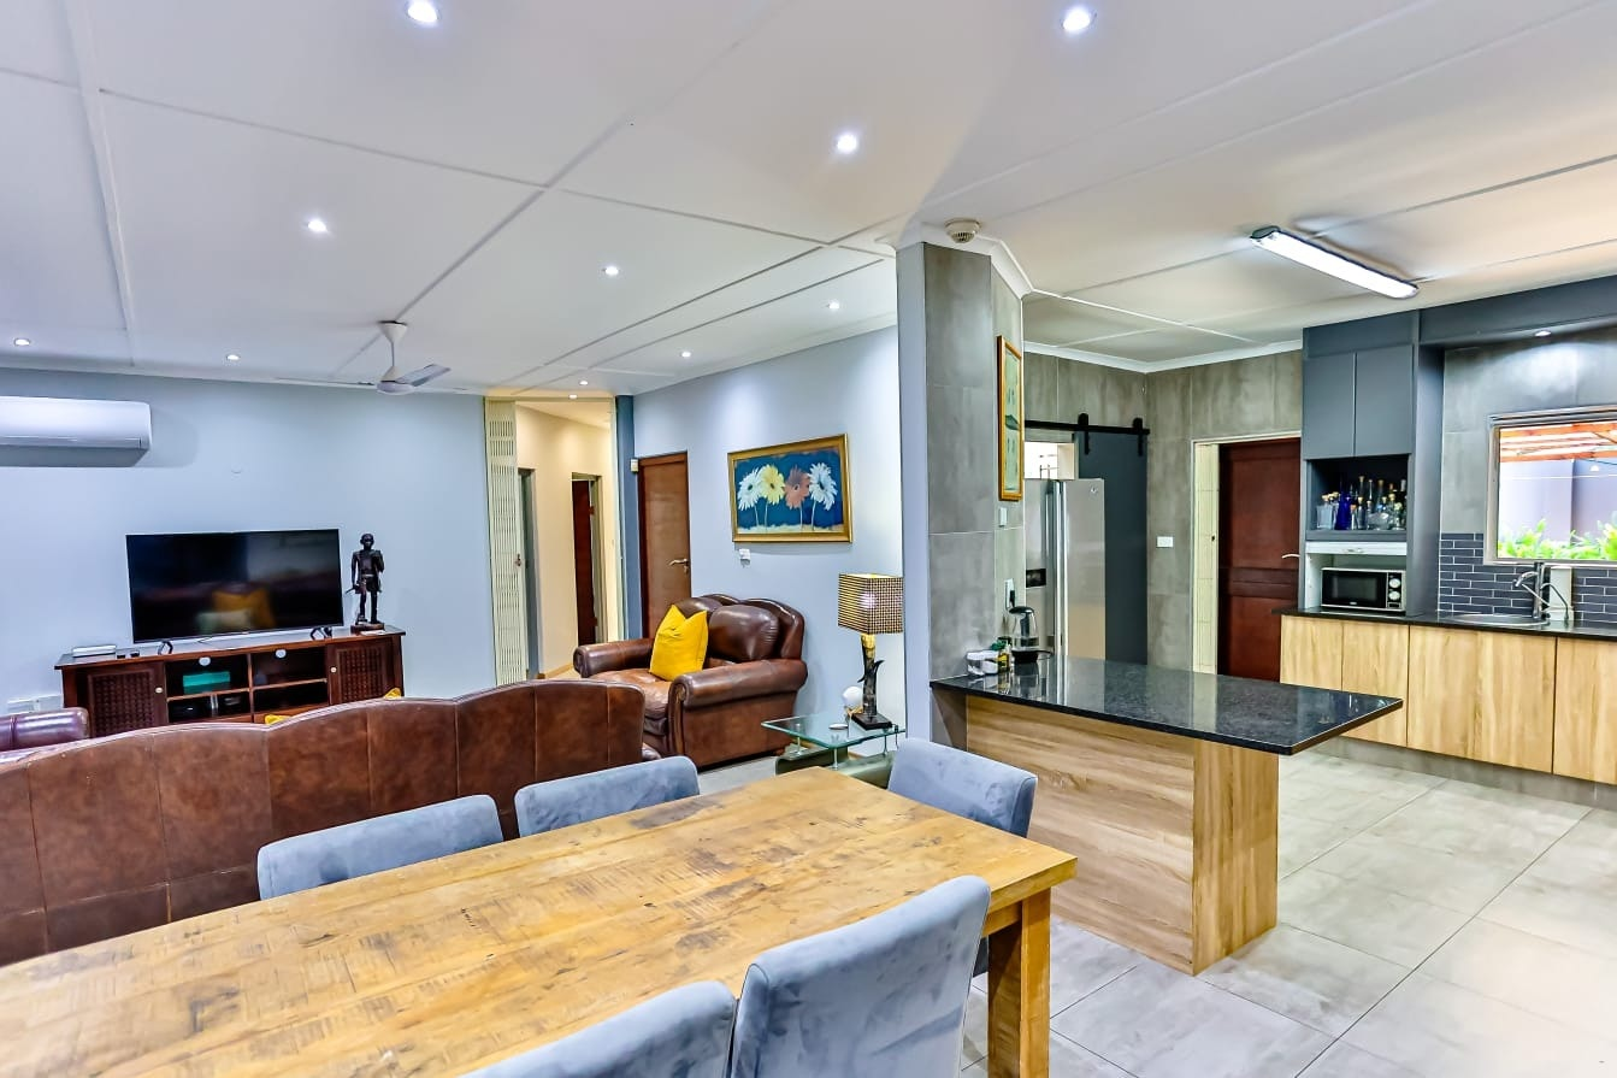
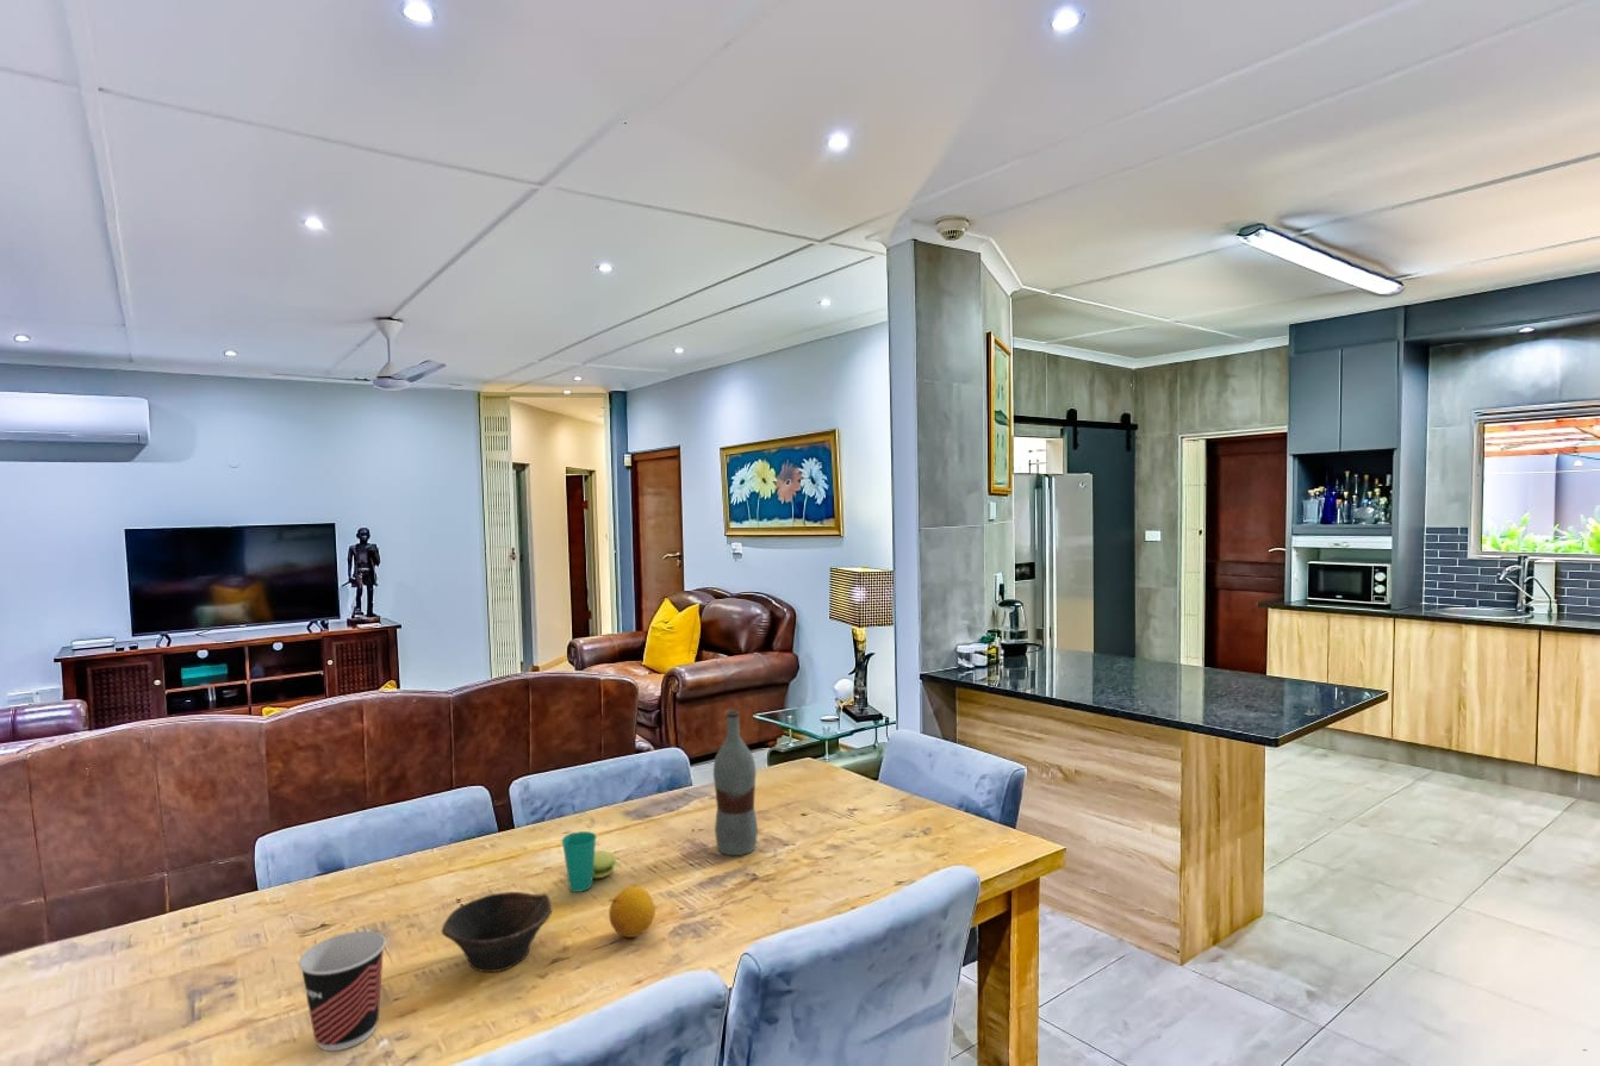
+ bottle (734, 779)
+ bowl (498, 934)
+ cup (589, 855)
+ fruit (631, 911)
+ cup (344, 992)
